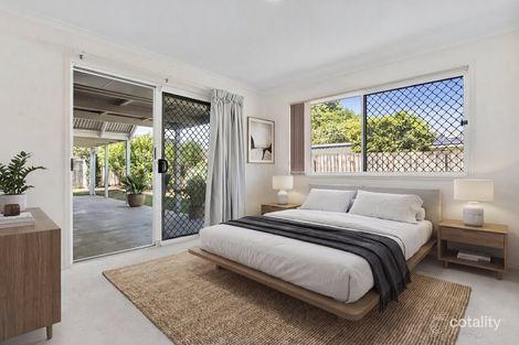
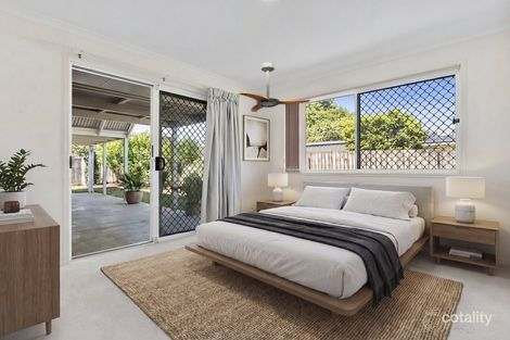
+ ceiling fan (268, 86)
